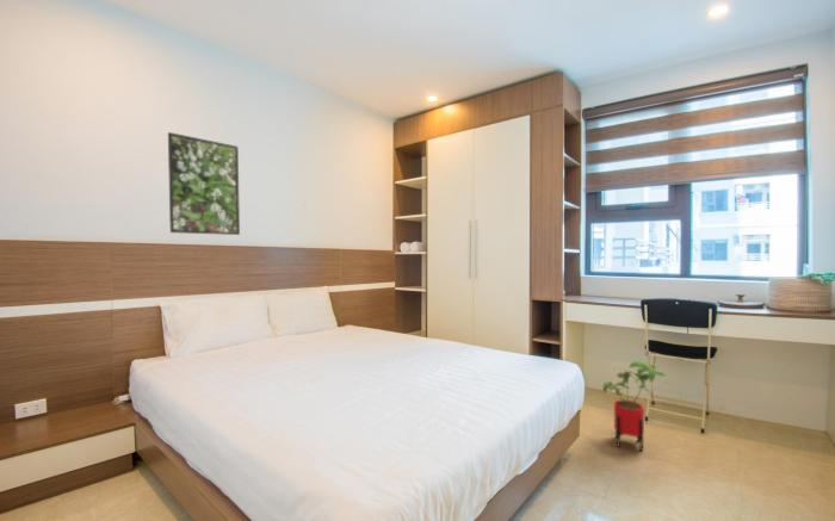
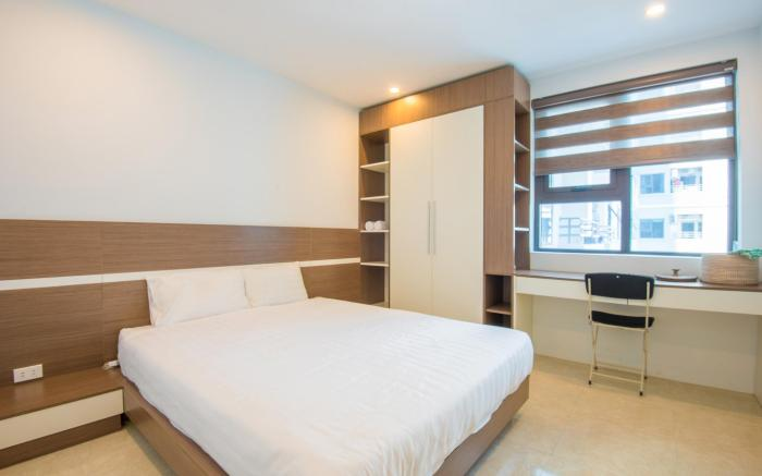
- house plant (630, 401)
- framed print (205, 186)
